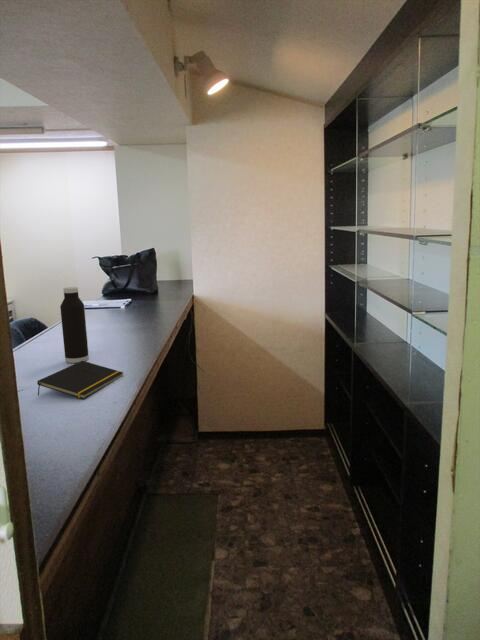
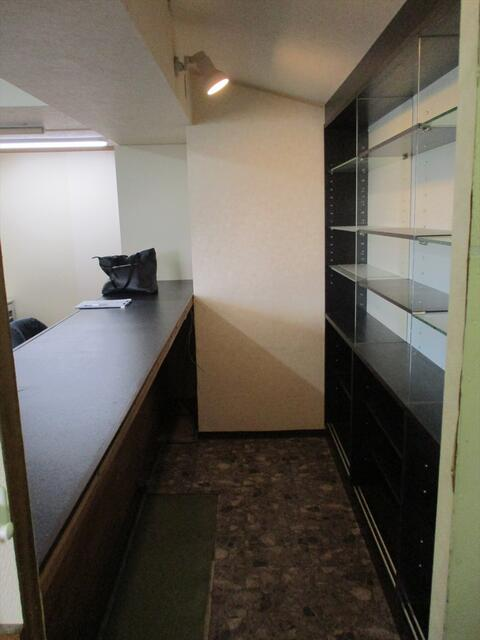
- notepad (82, 378)
- water bottle (74, 324)
